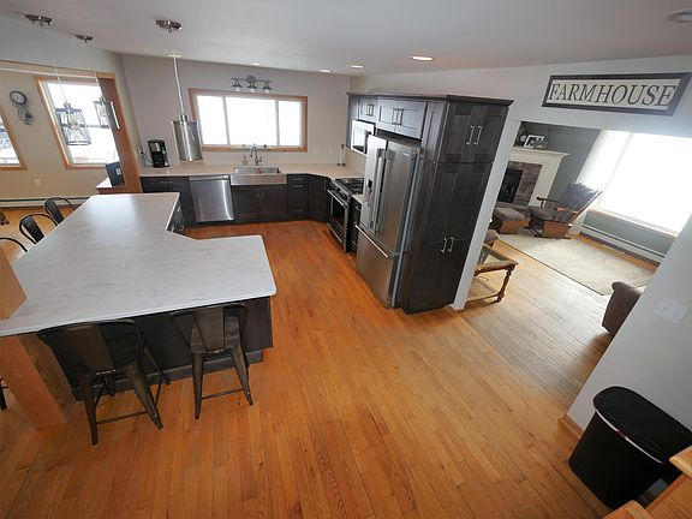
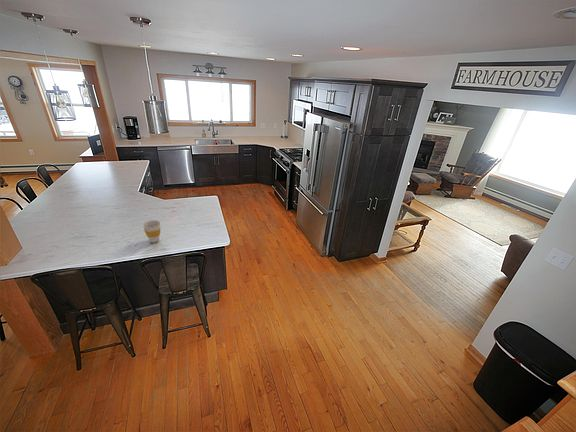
+ cup (153, 232)
